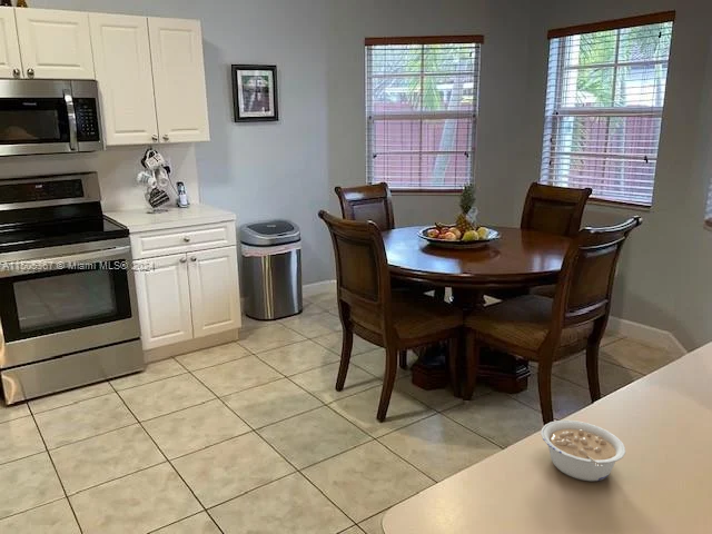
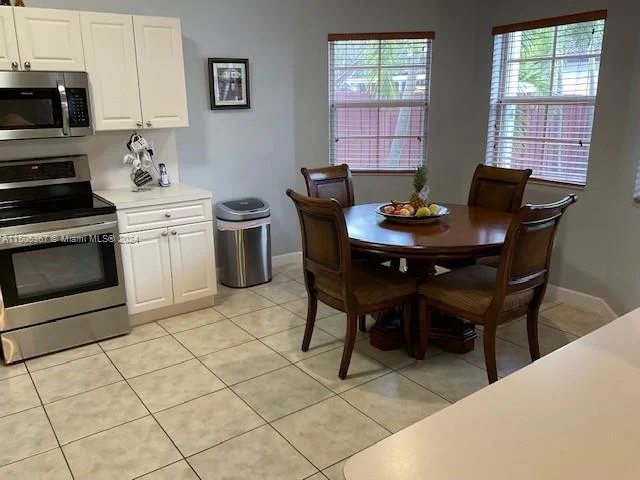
- legume (583, 452)
